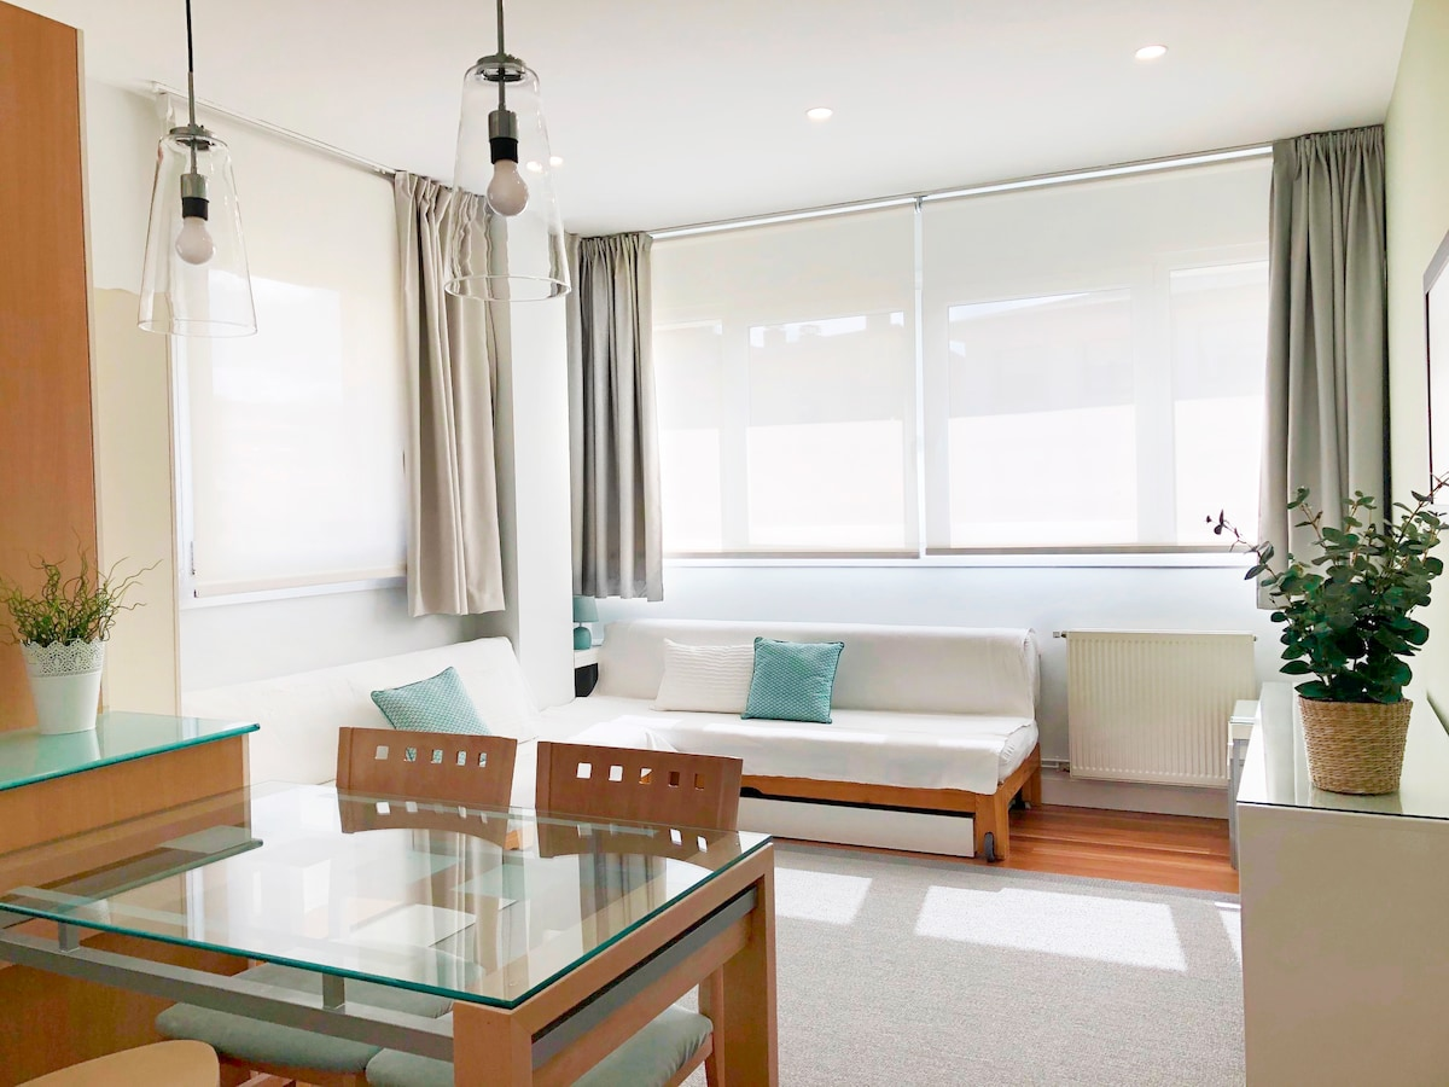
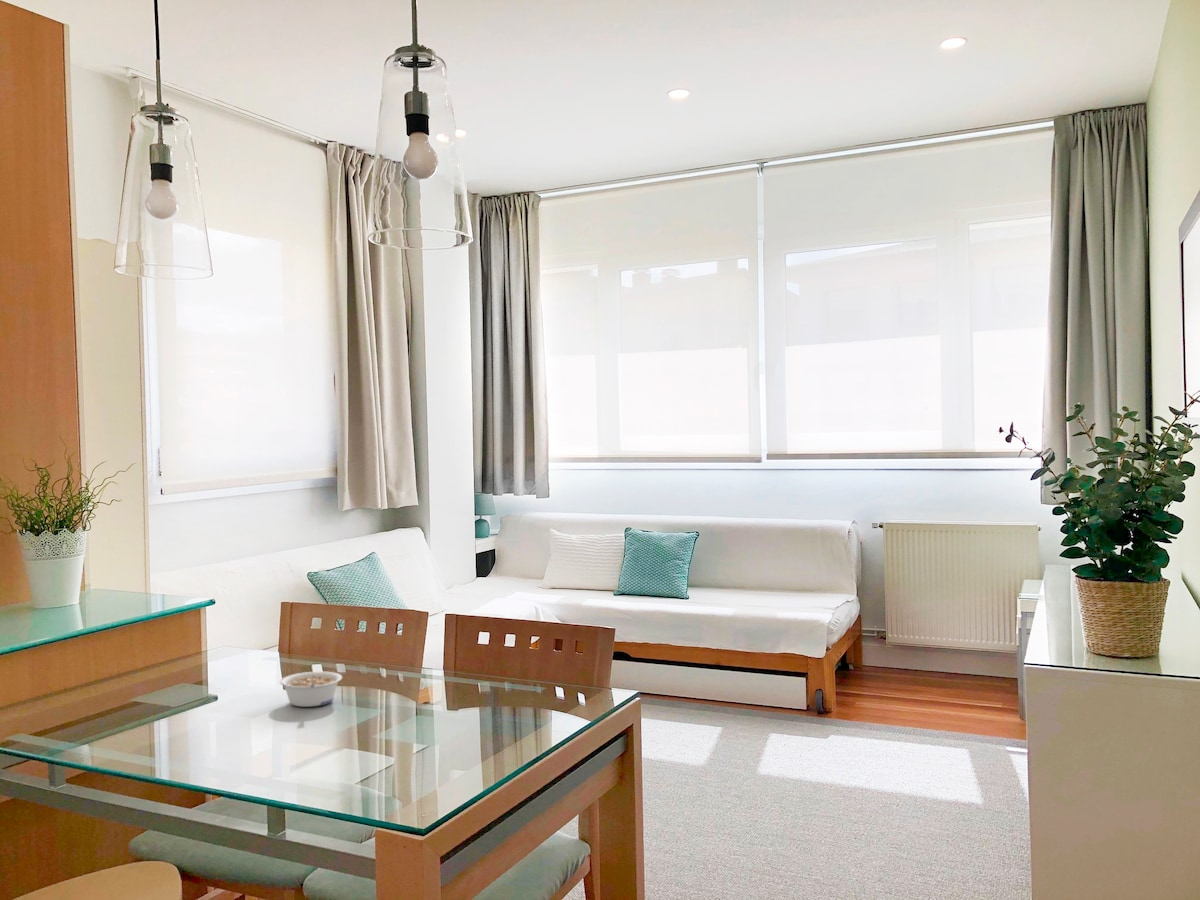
+ legume (312, 688)
